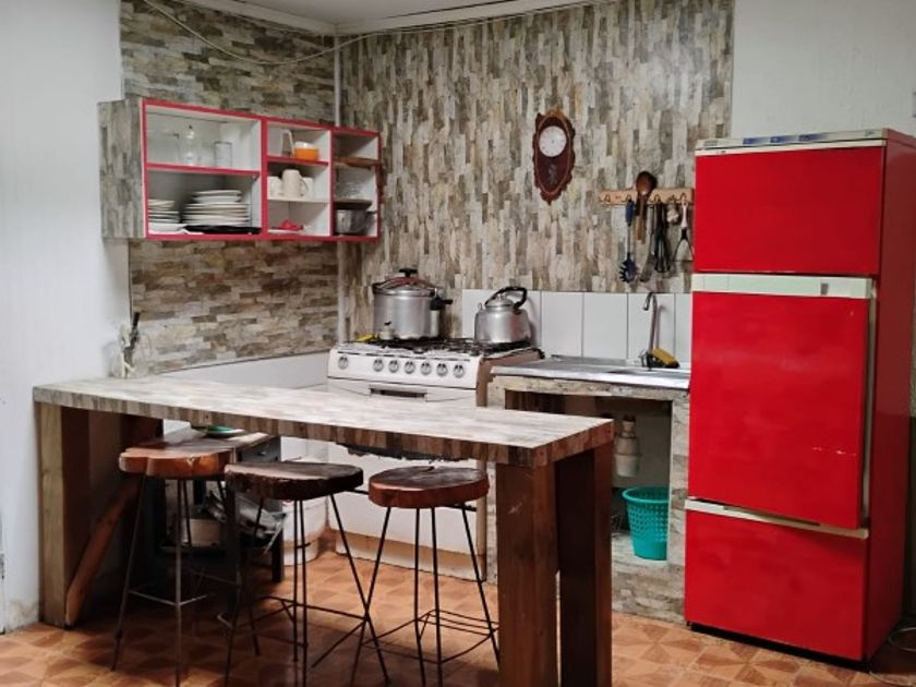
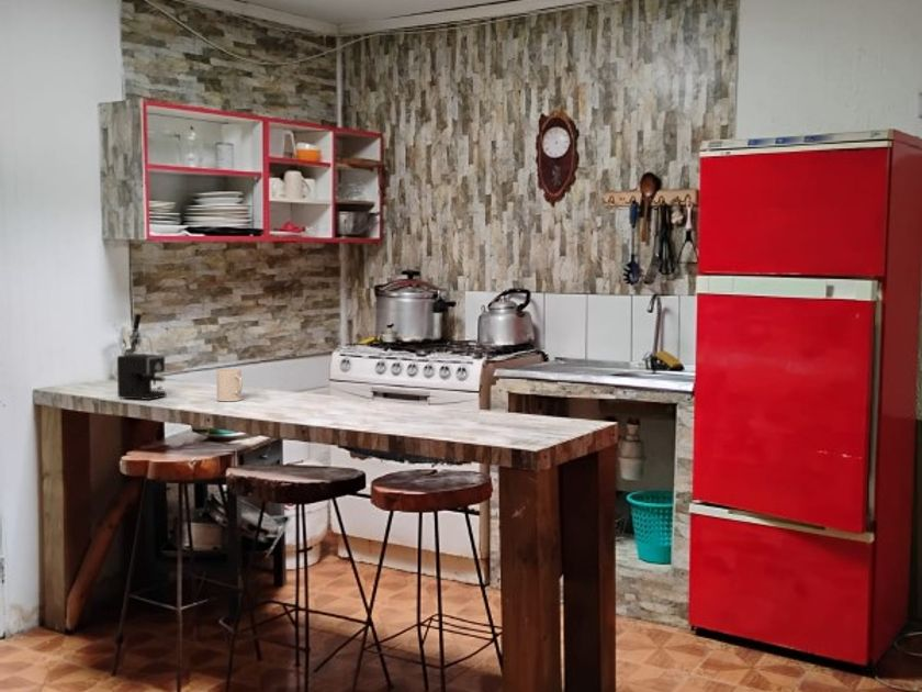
+ mug (232, 384)
+ coffee maker (154, 373)
